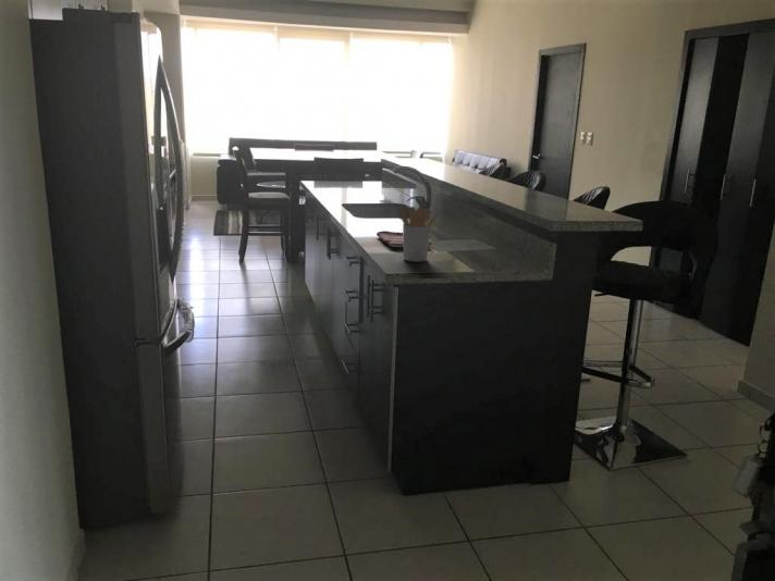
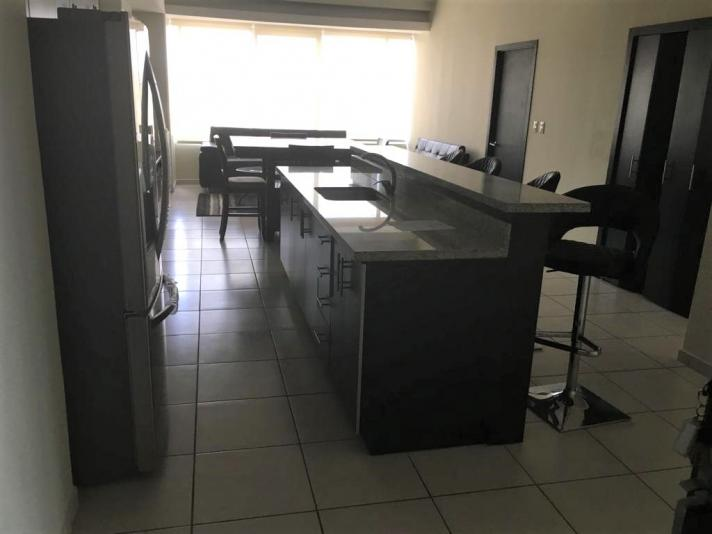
- utensil holder (416, 232)
- dish towel (402, 238)
